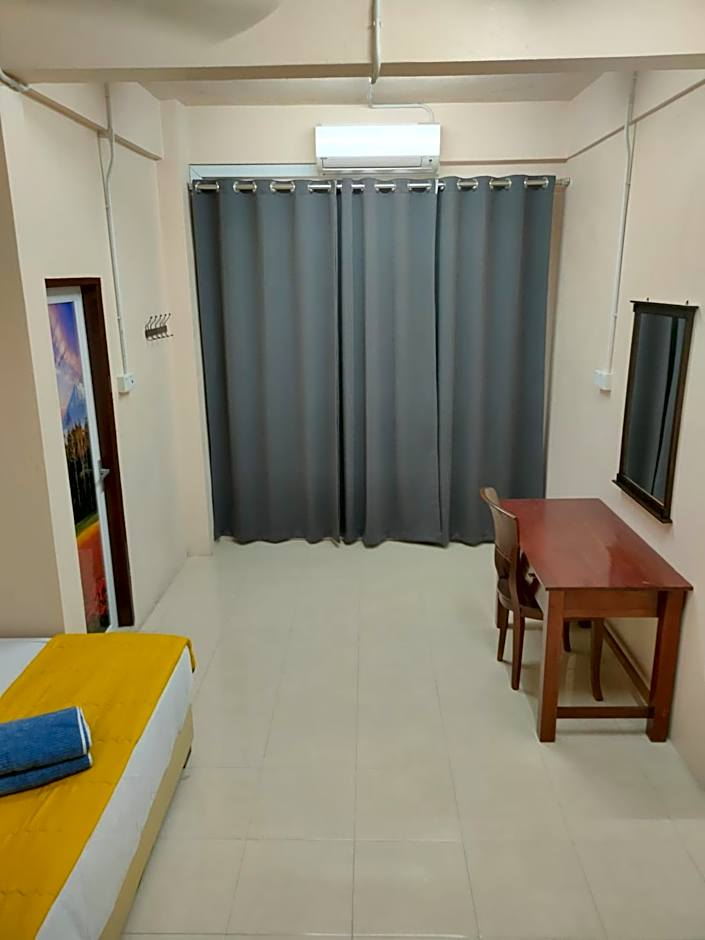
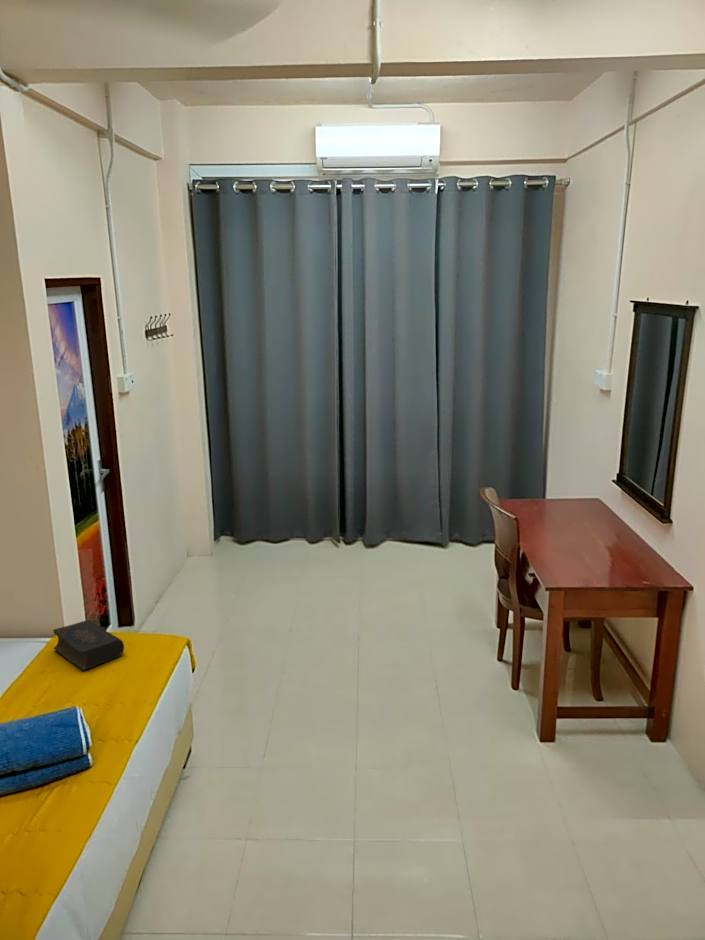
+ book (87, 642)
